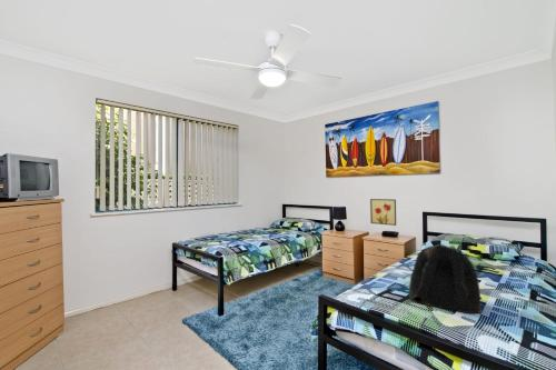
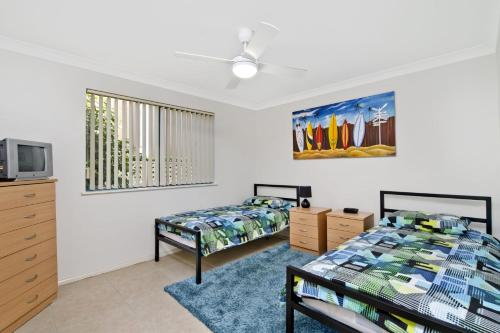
- backpack (440, 272)
- wall art (383, 211)
